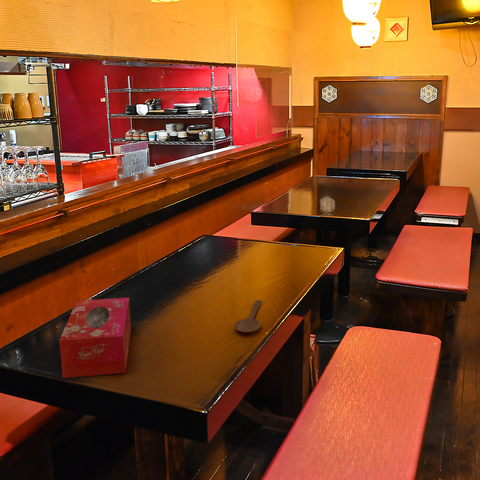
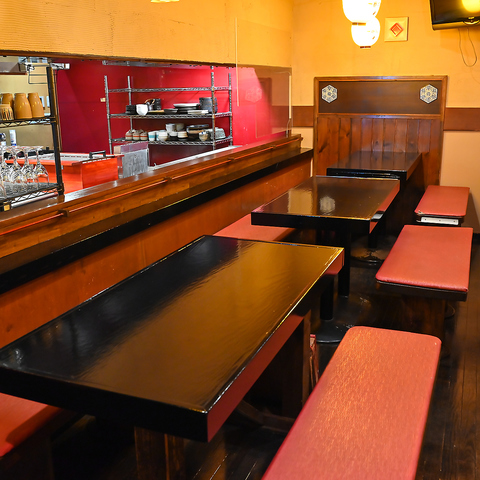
- wooden spoon (252, 314)
- tissue box (99, 334)
